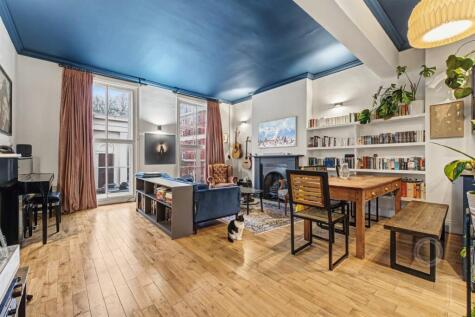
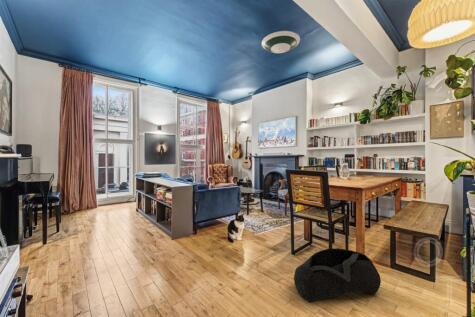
+ bag (337, 273)
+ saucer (280, 46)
